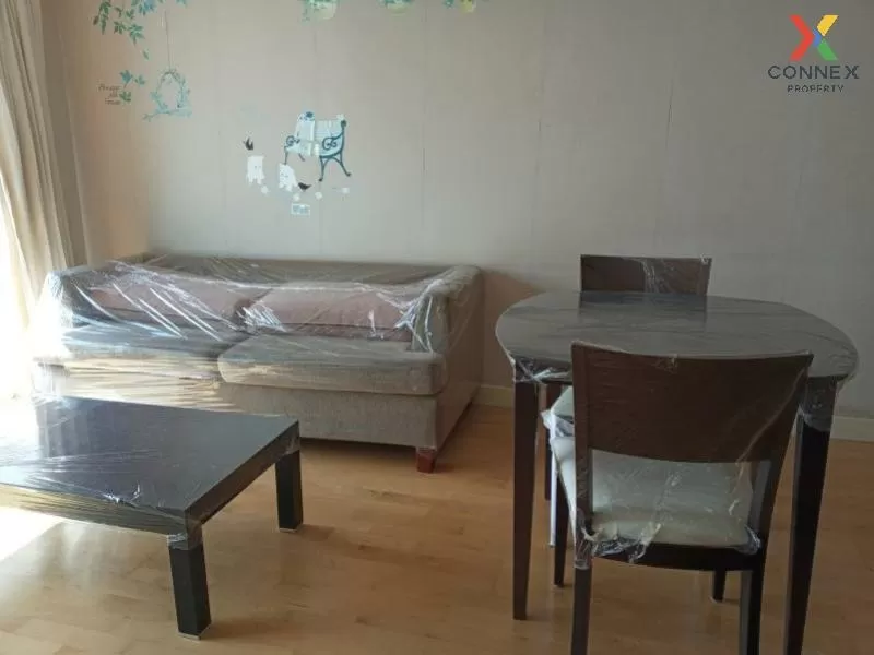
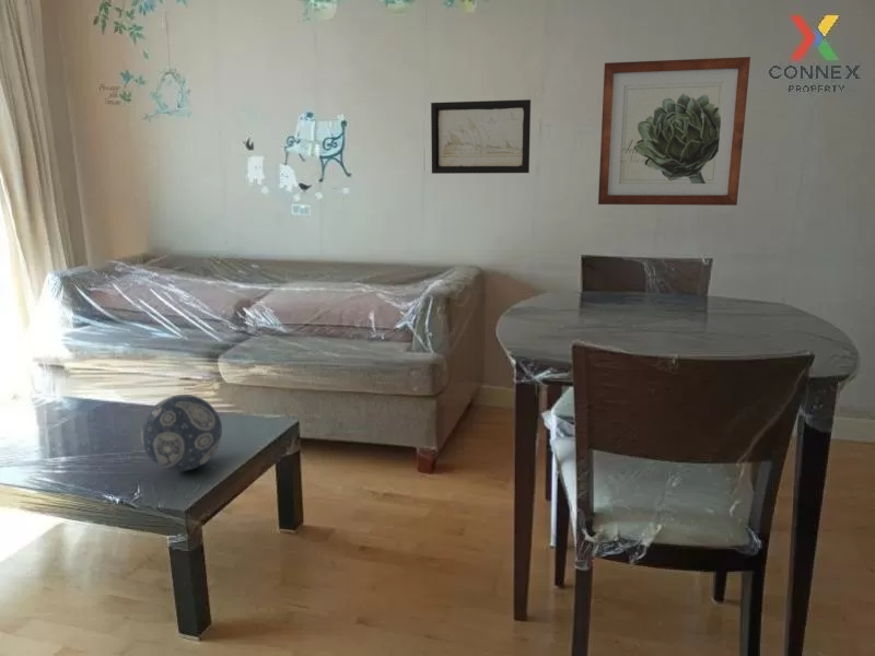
+ wall art (669, 133)
+ wall art (479, 137)
+ decorative ball (182, 432)
